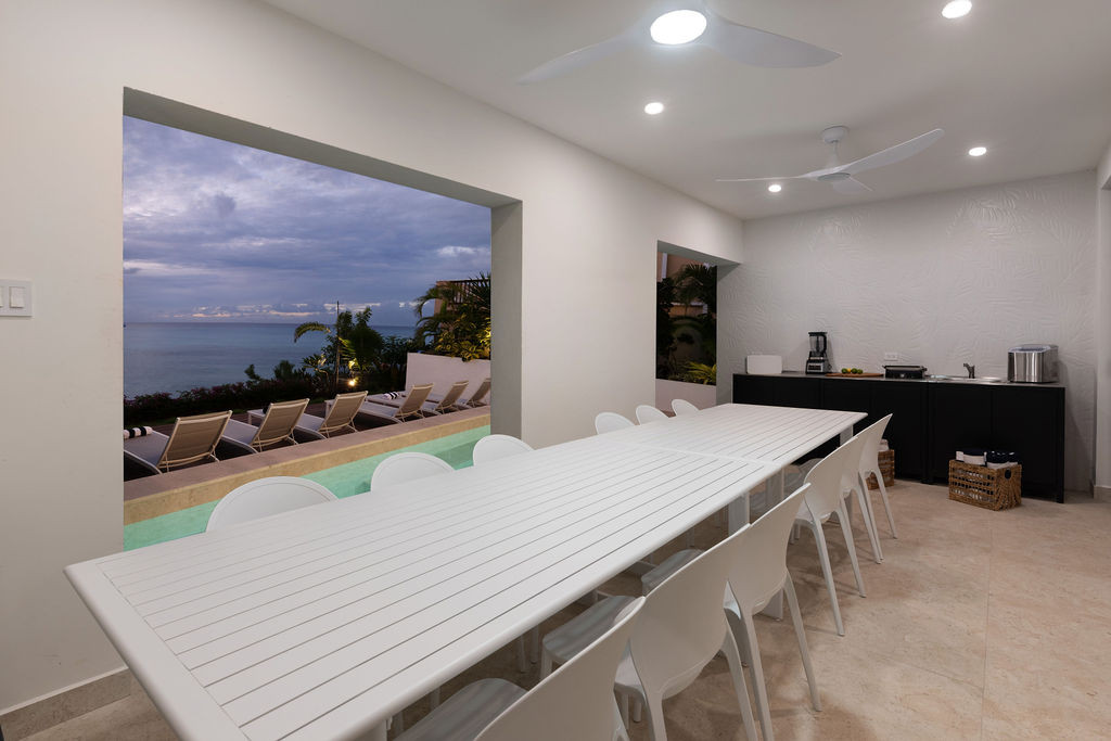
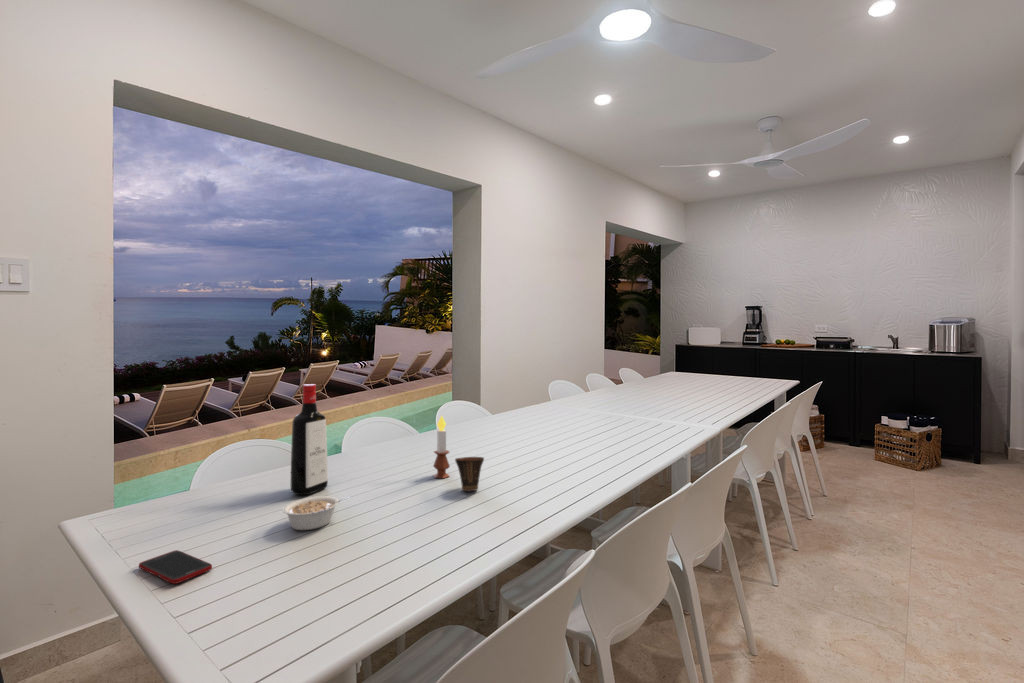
+ liquor bottle (309, 437)
+ cell phone (175, 566)
+ cup (469, 472)
+ legume (313, 511)
+ candle (441, 445)
